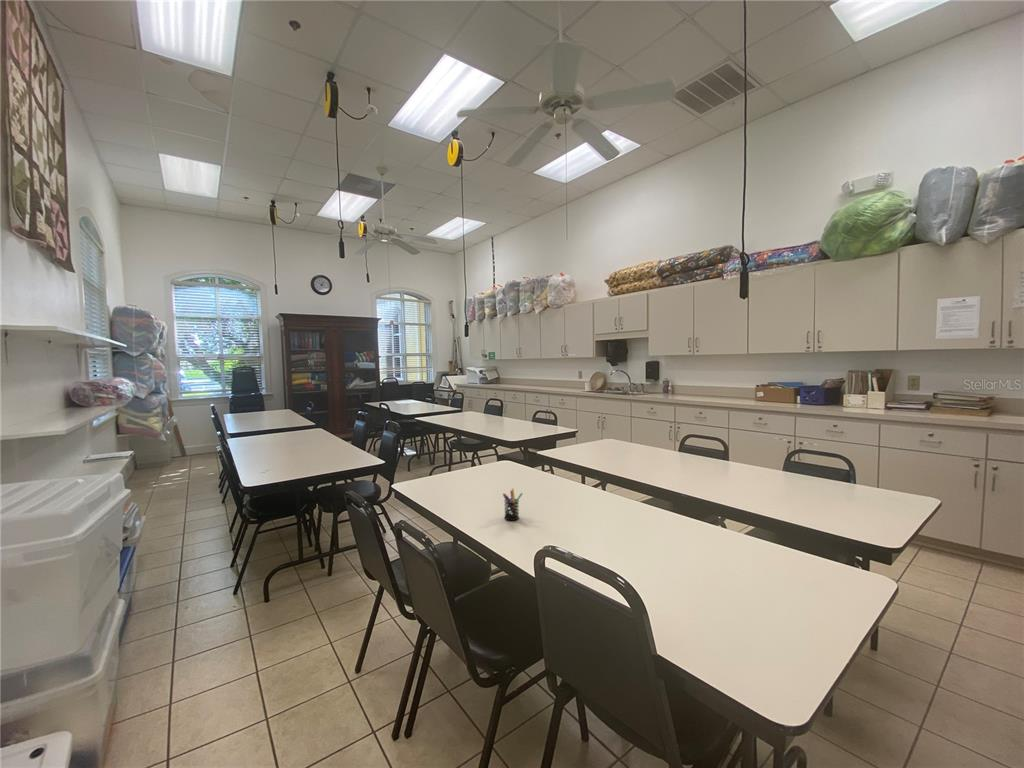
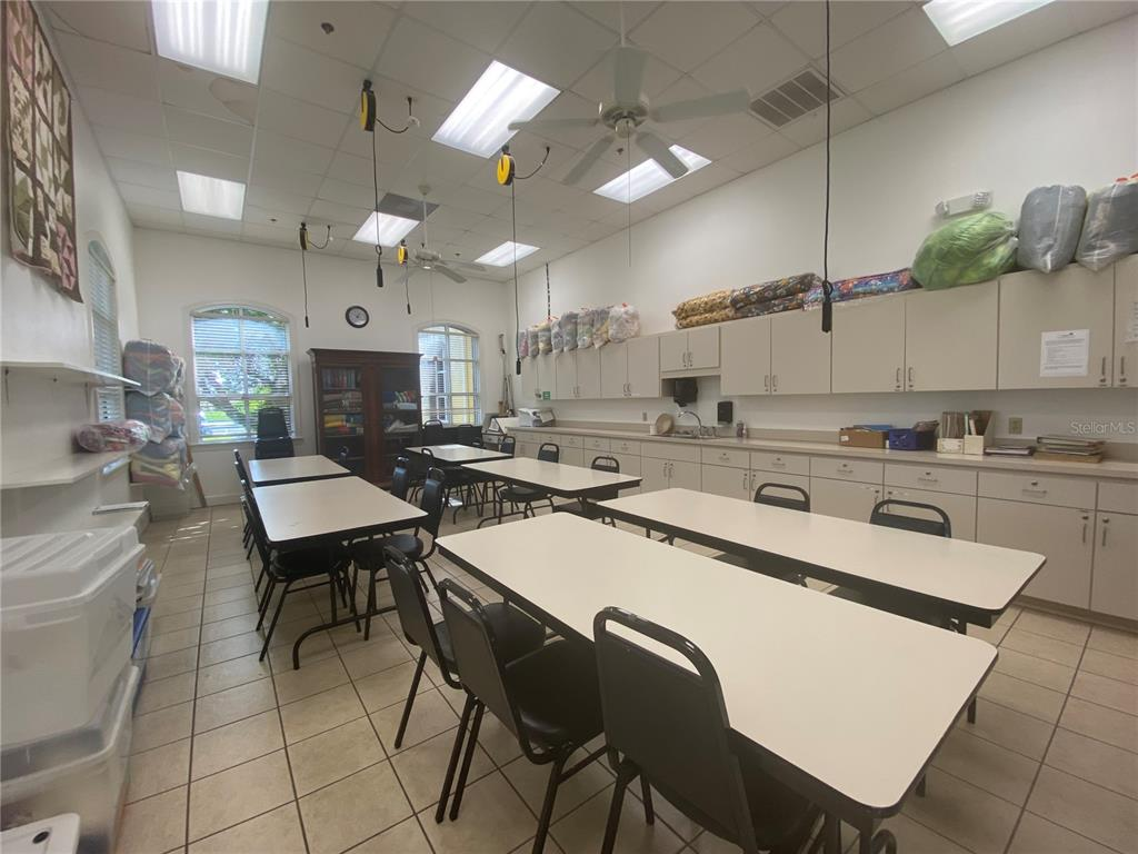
- pen holder (513, 503)
